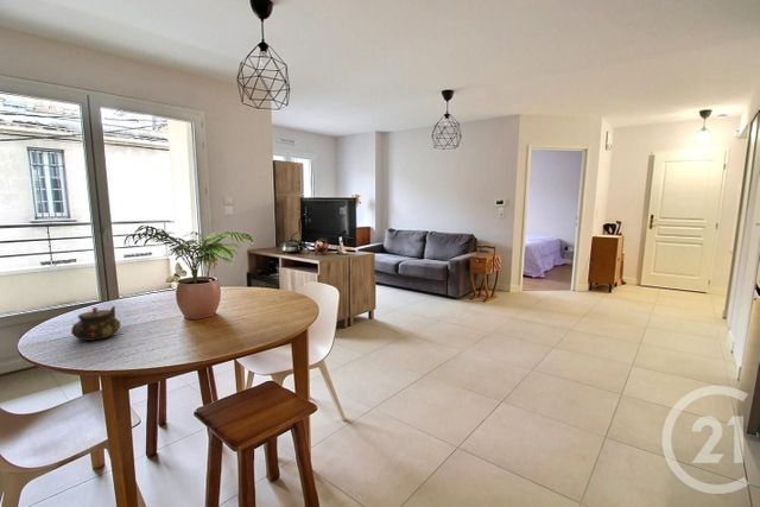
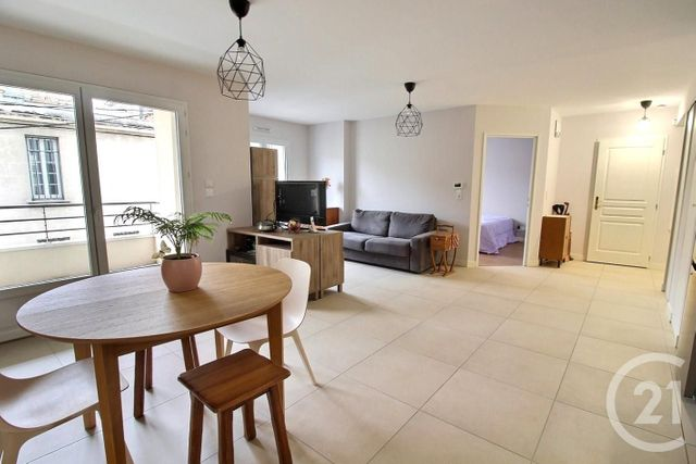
- teapot (96, 322)
